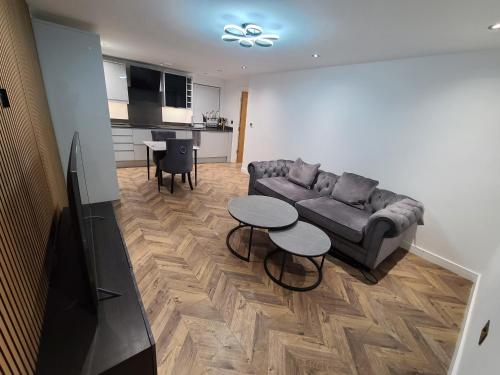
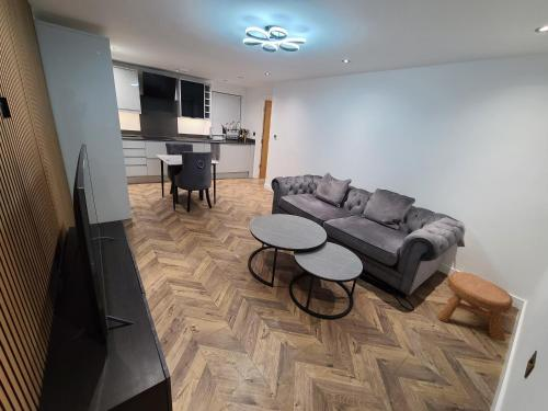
+ stool (477, 305)
